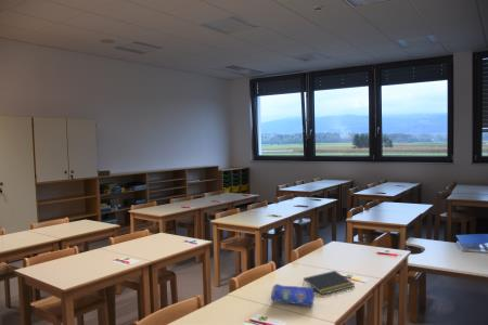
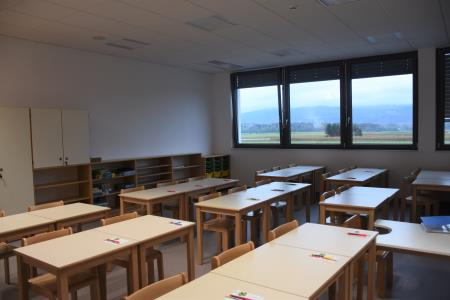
- notepad (329, 282)
- pencil case (293, 294)
